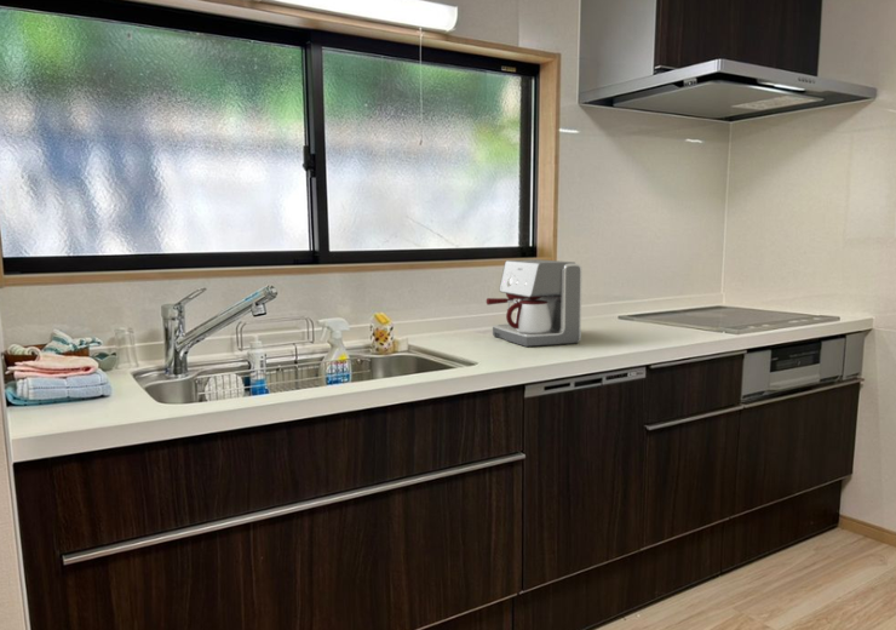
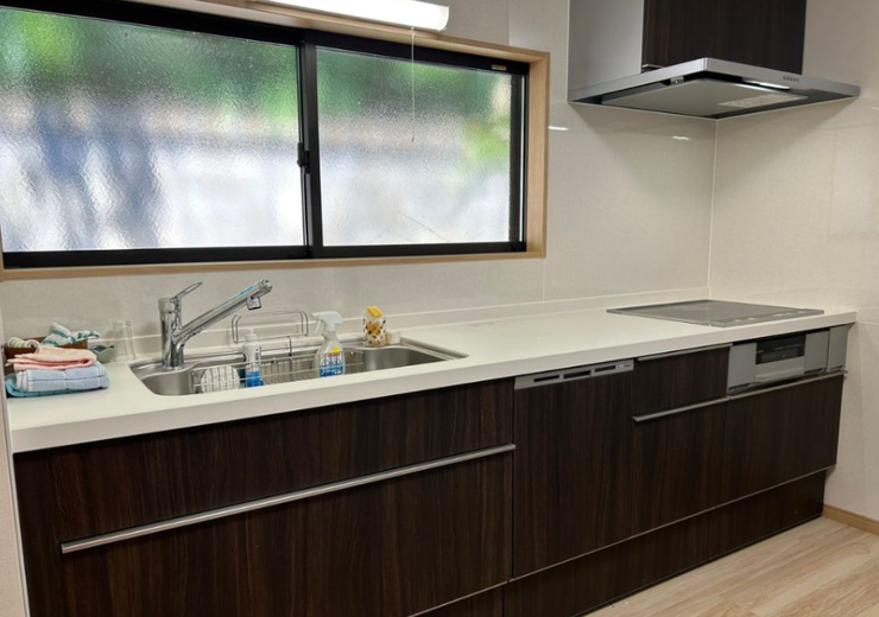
- coffee maker (535, 300)
